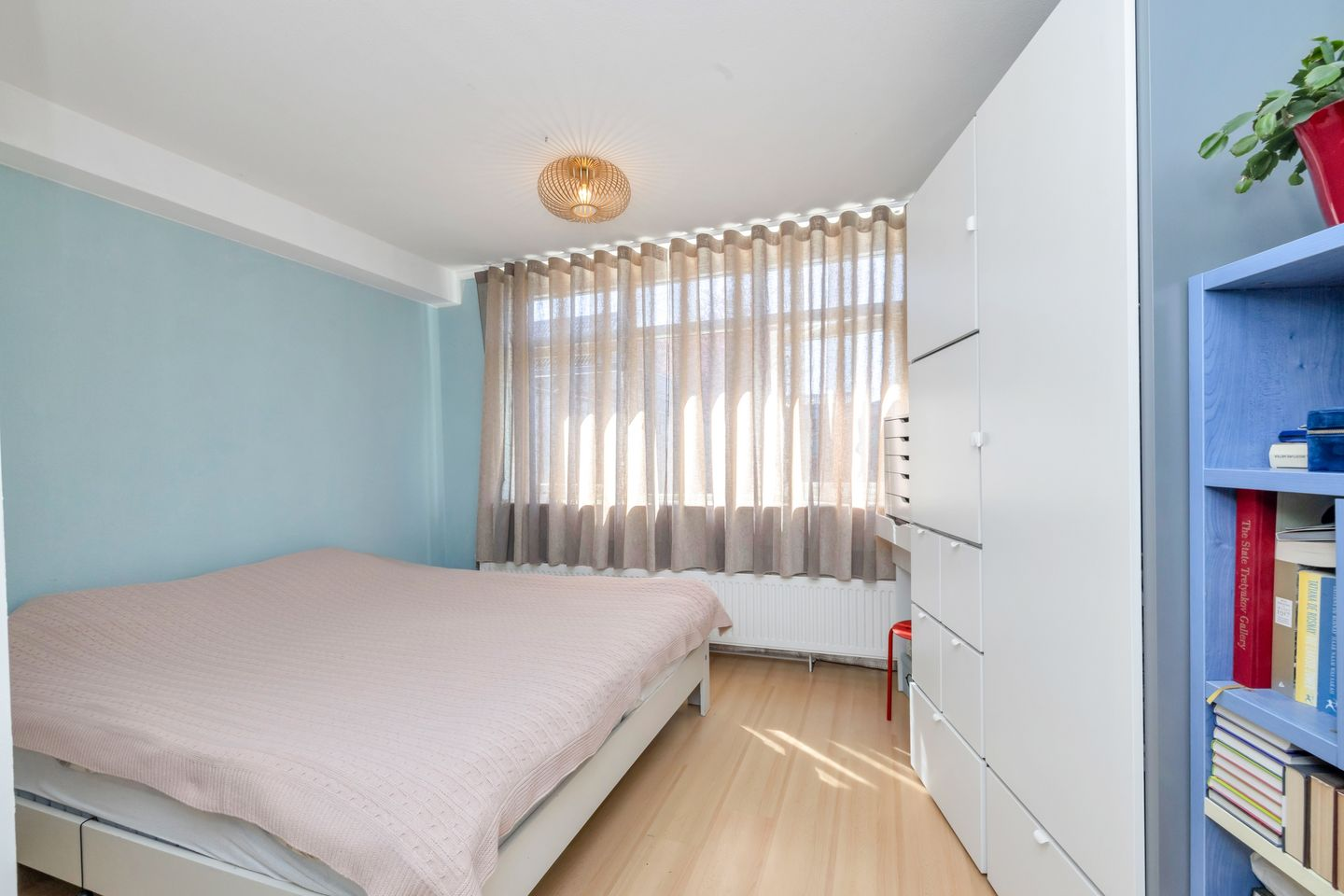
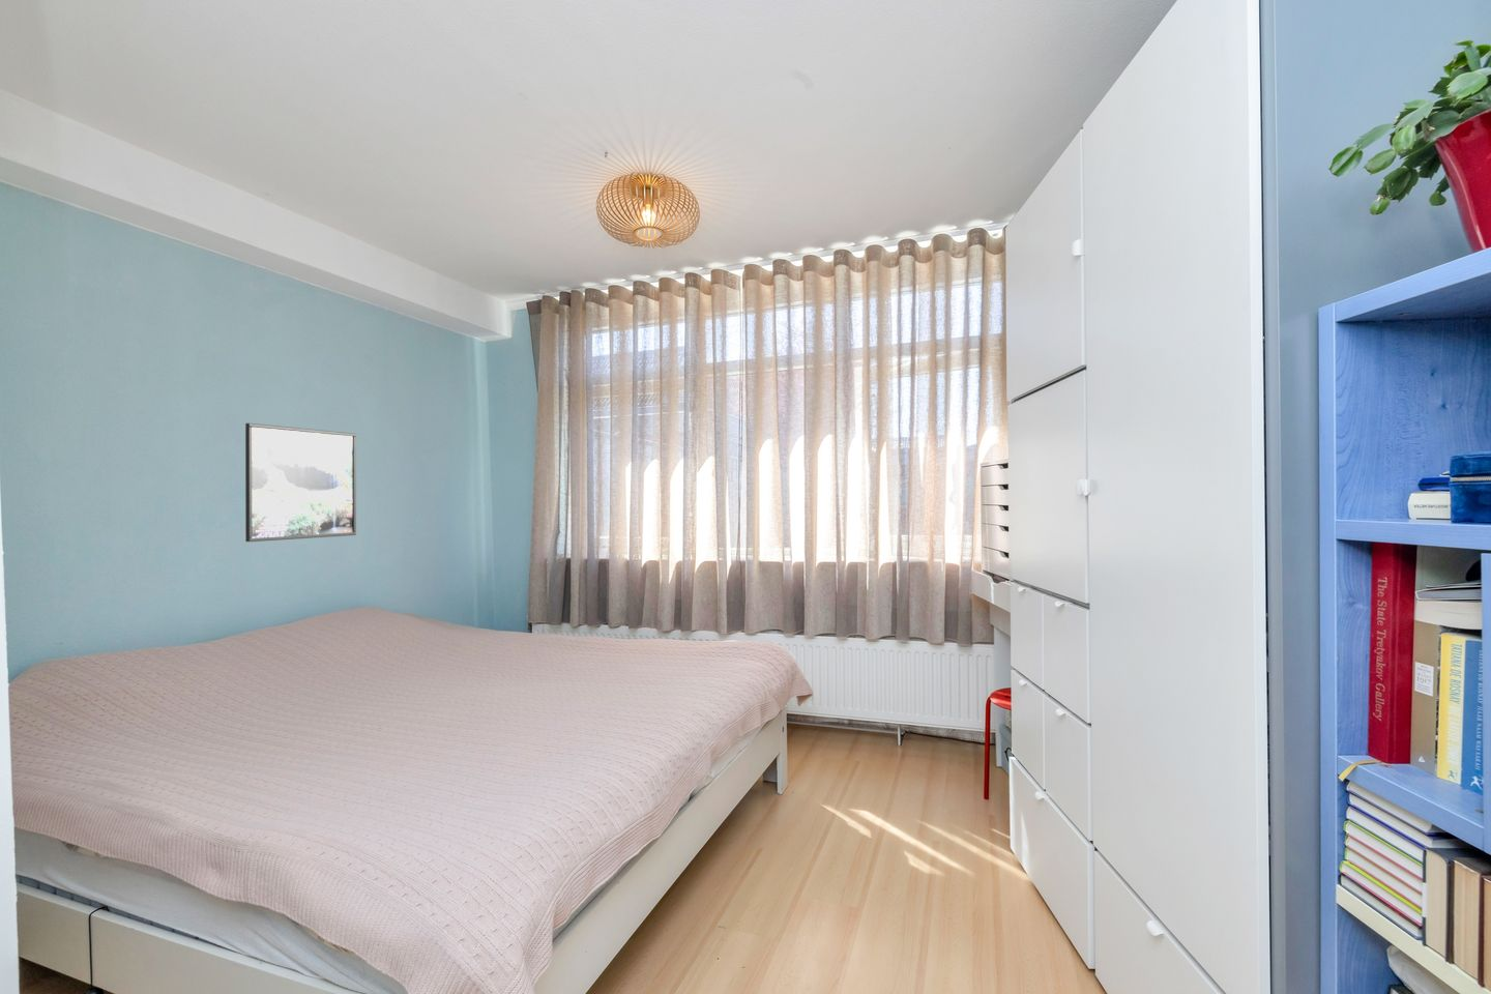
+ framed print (304, 483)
